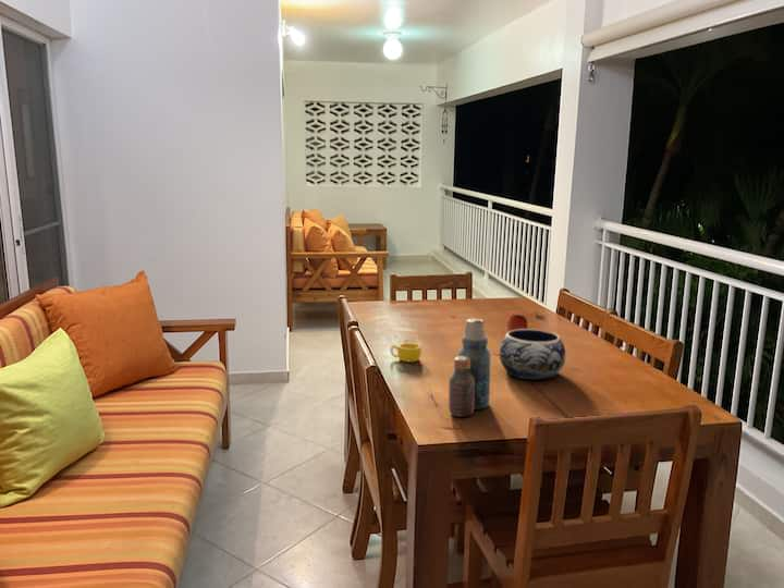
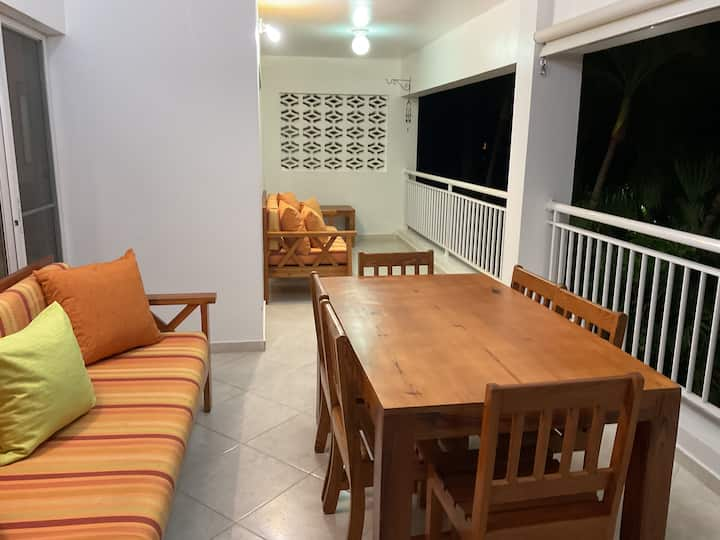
- cup (405, 352)
- bottle (470, 365)
- decorative bowl (531, 353)
- fruit (517, 323)
